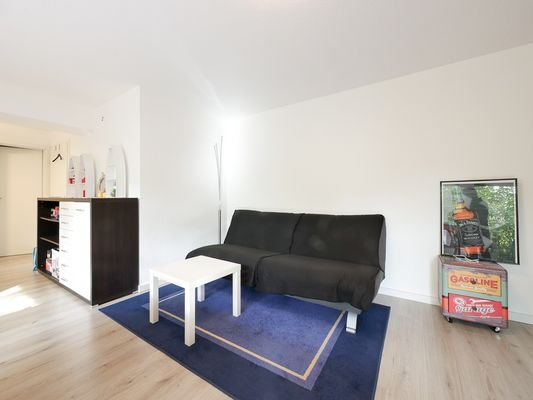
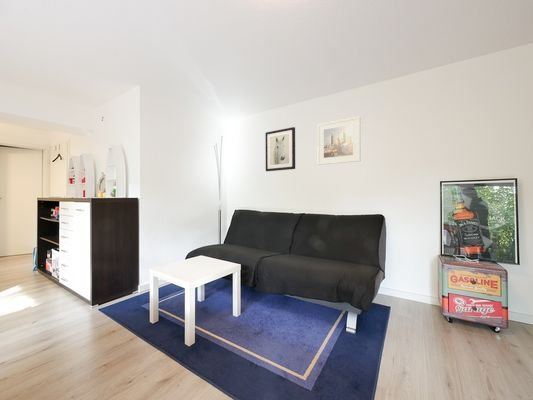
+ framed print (337, 141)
+ wall art (279, 150)
